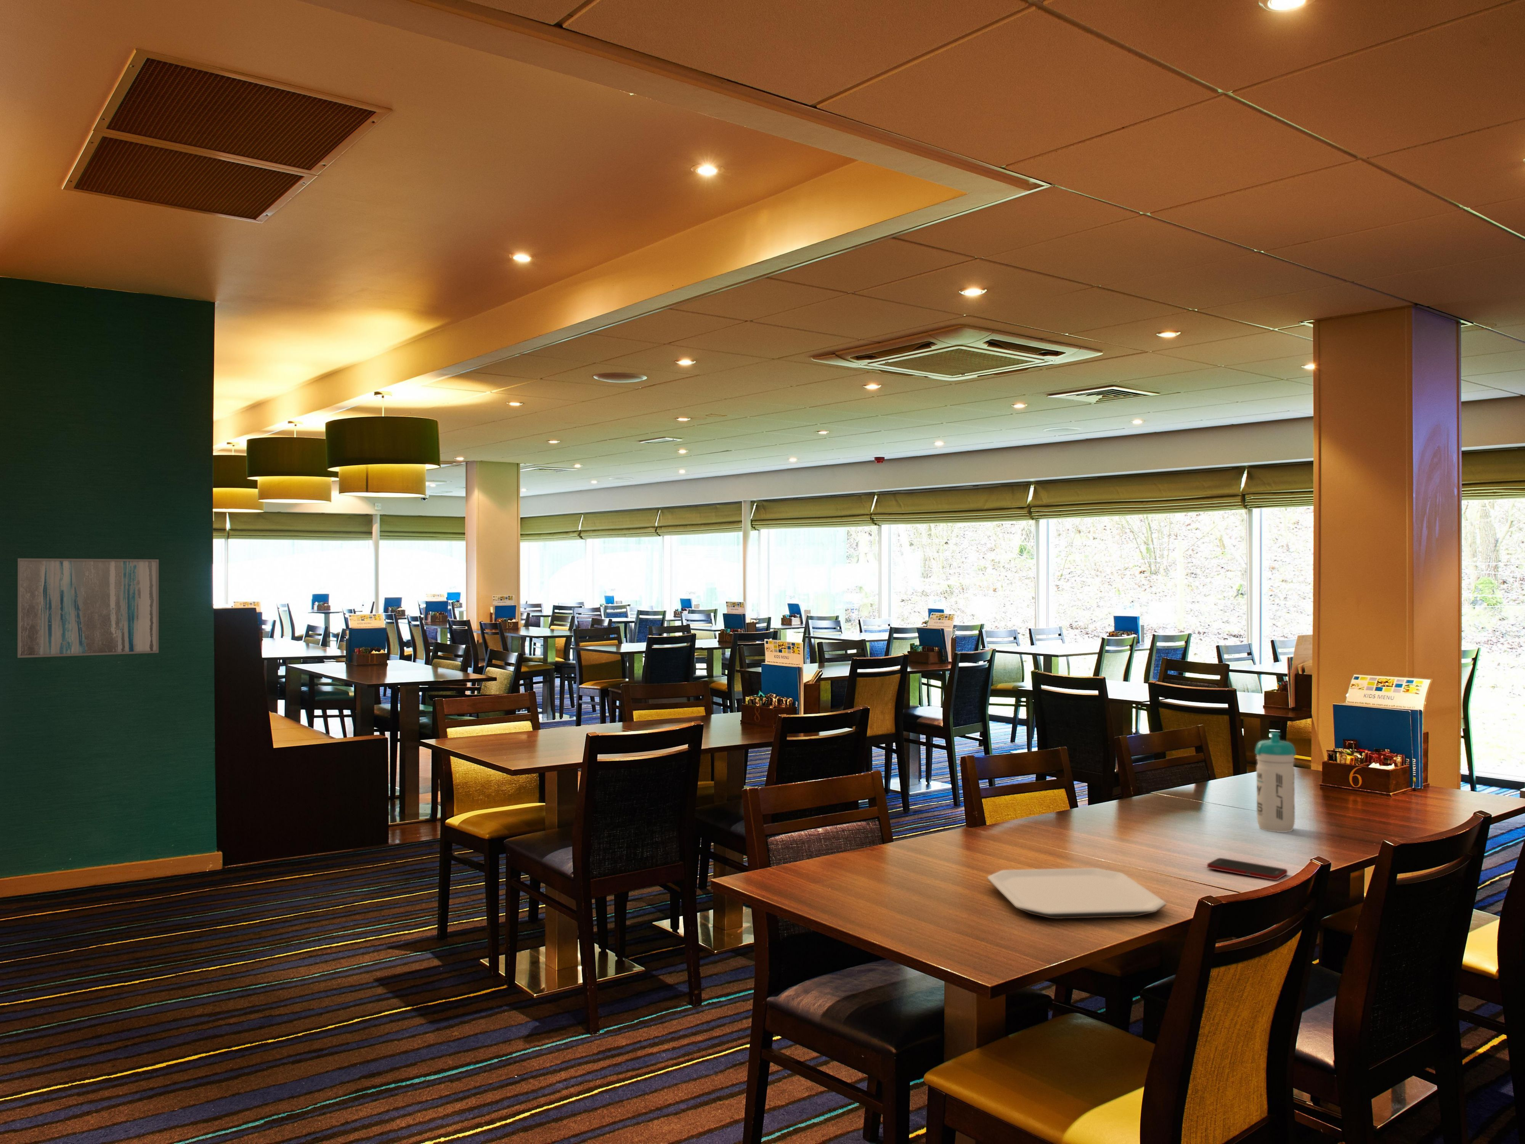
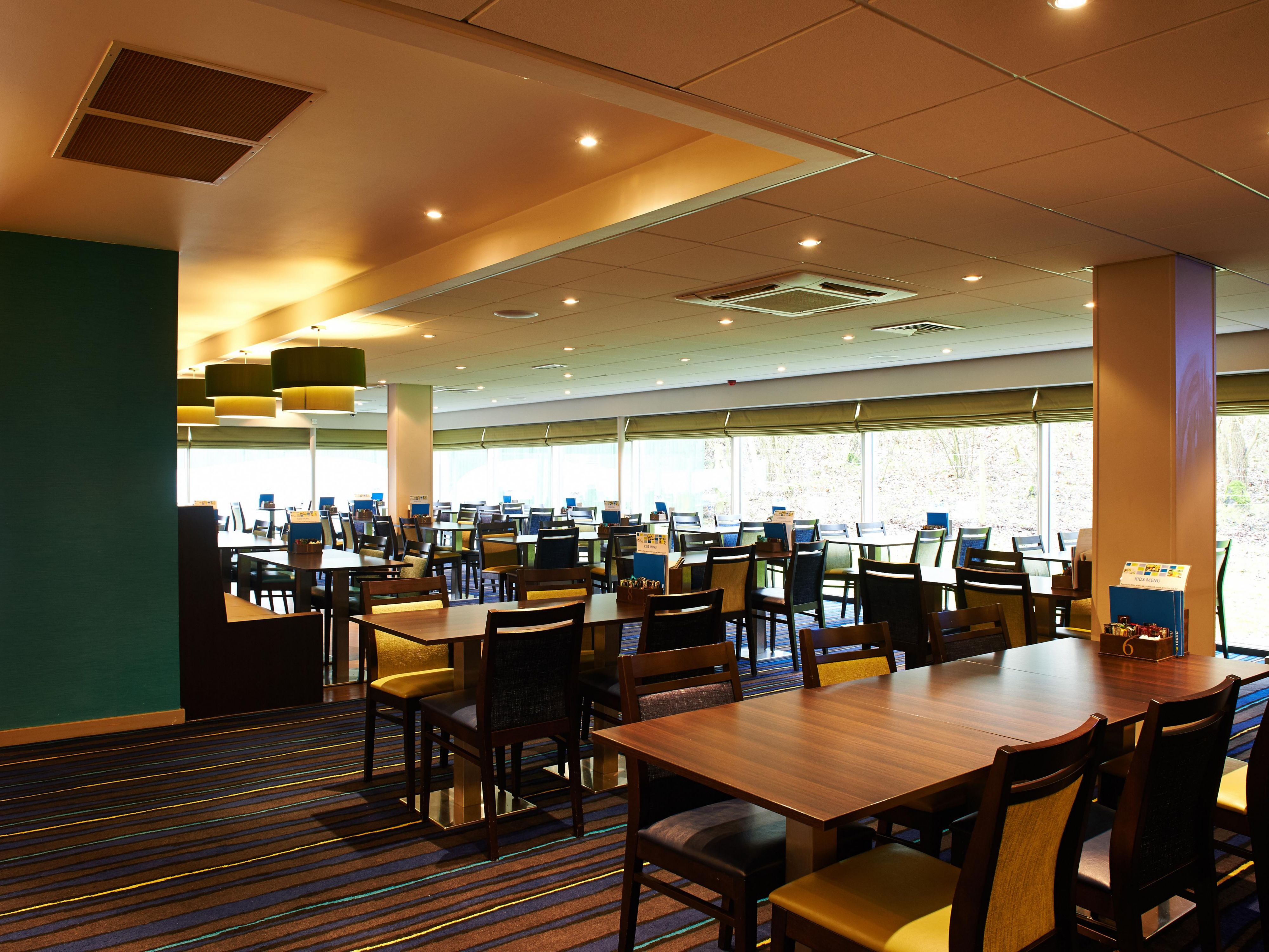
- water bottle (1275, 781)
- plate (1073, 894)
- wall art (90, 607)
- cell phone (1246, 869)
